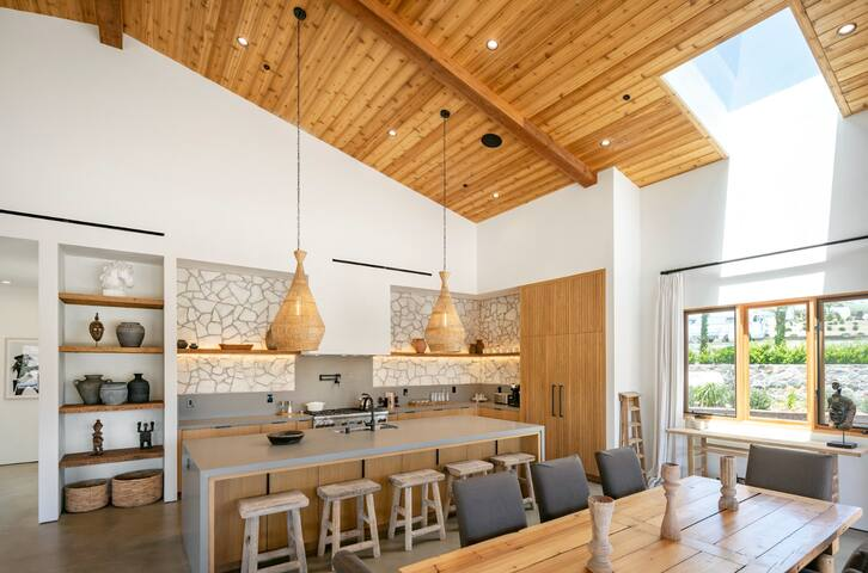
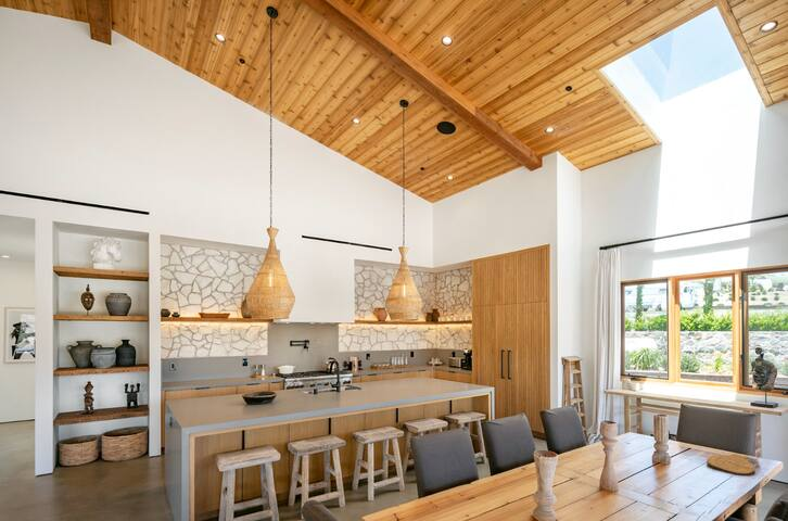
+ key chain (736, 461)
